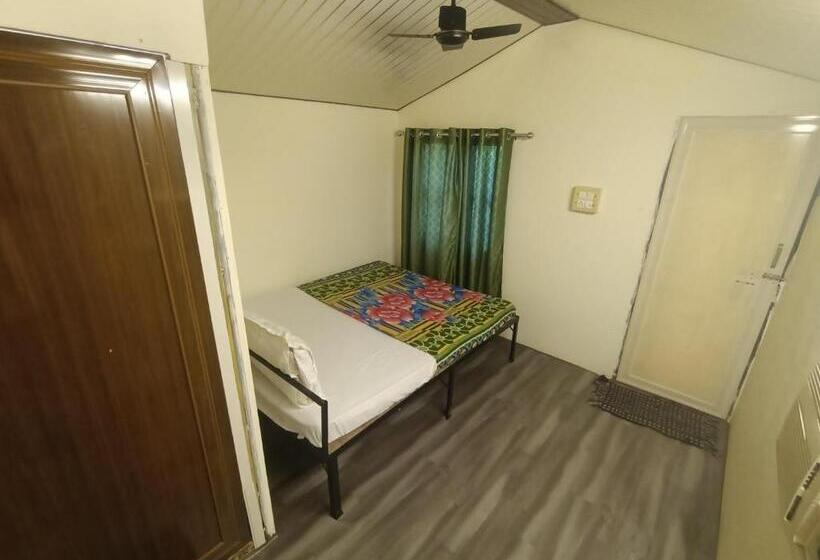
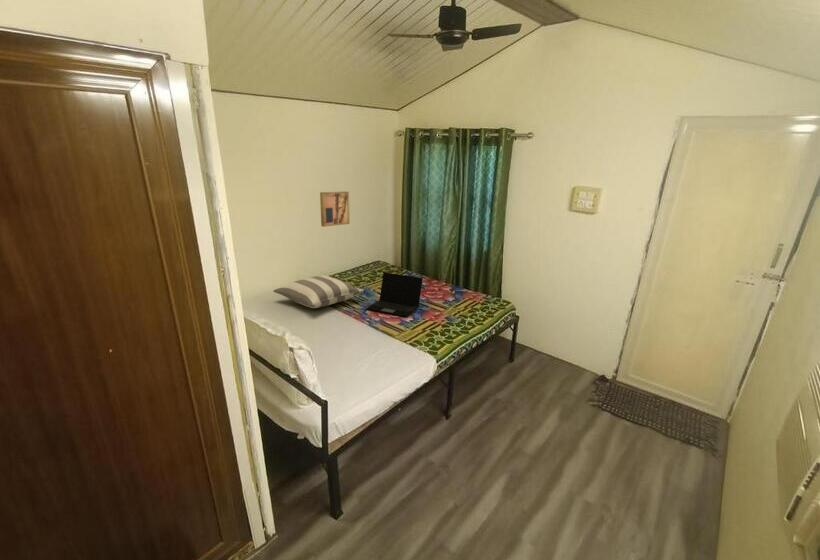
+ wall art (335, 208)
+ pillow (319, 290)
+ laptop (394, 293)
